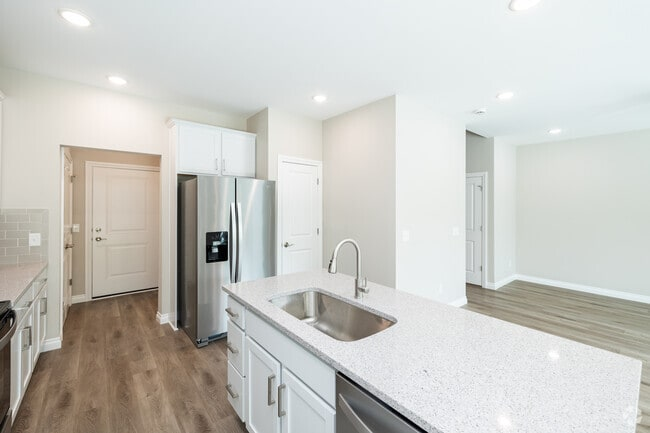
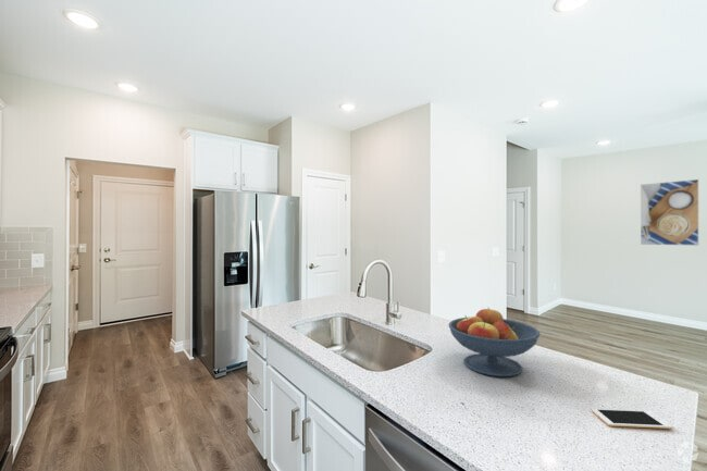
+ fruit bowl (492, 339)
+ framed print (668, 213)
+ cell phone (630, 418)
